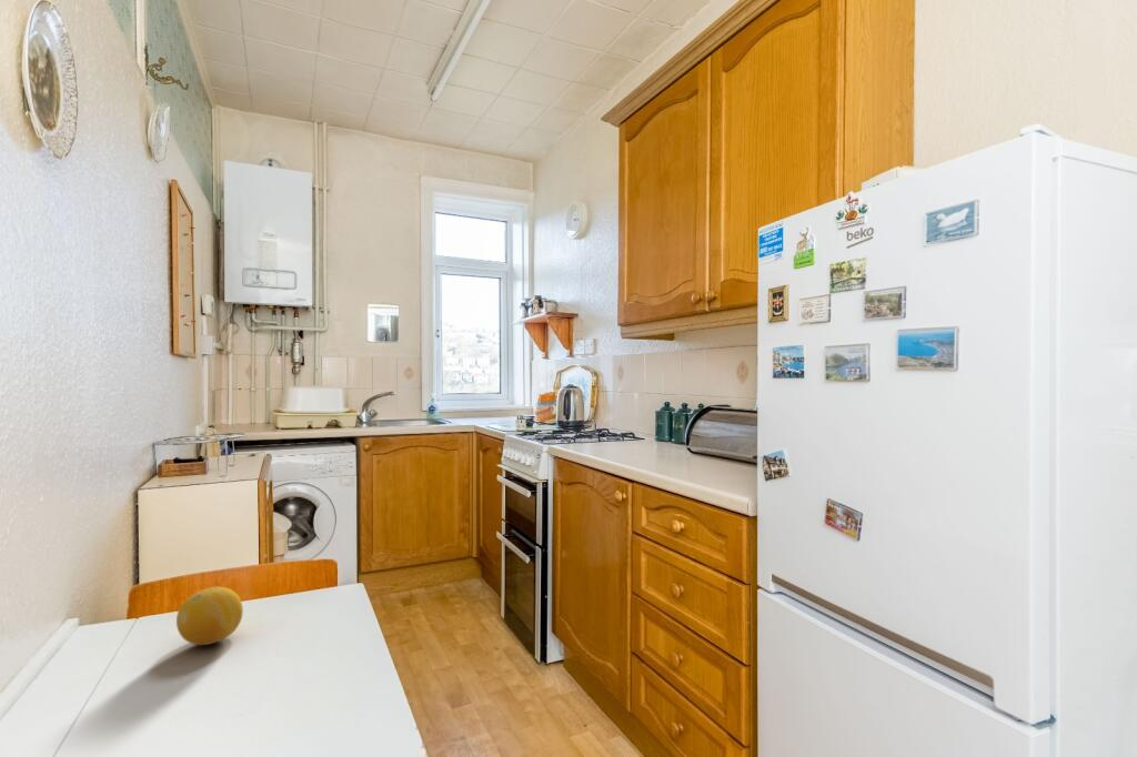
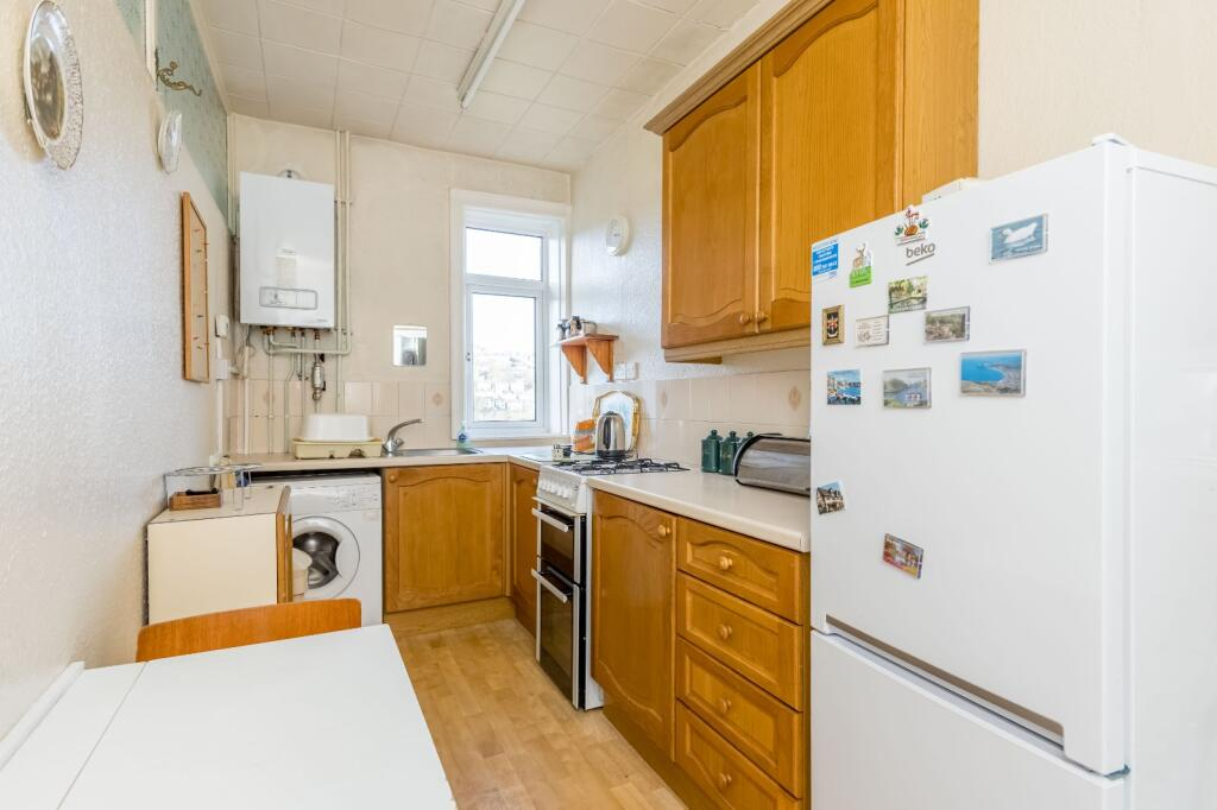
- fruit (210, 615)
